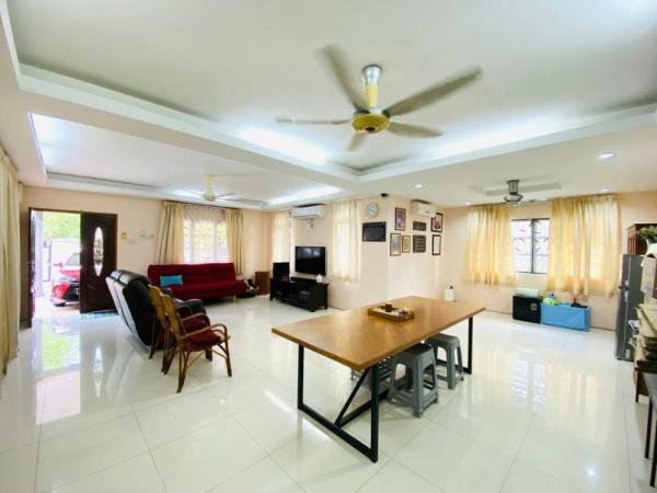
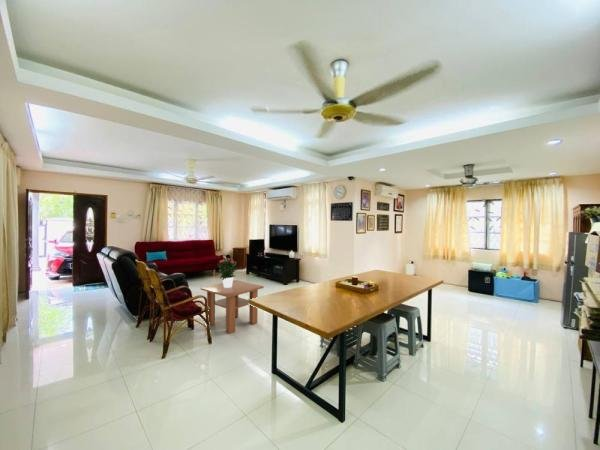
+ coffee table (232, 305)
+ potted flower (227, 272)
